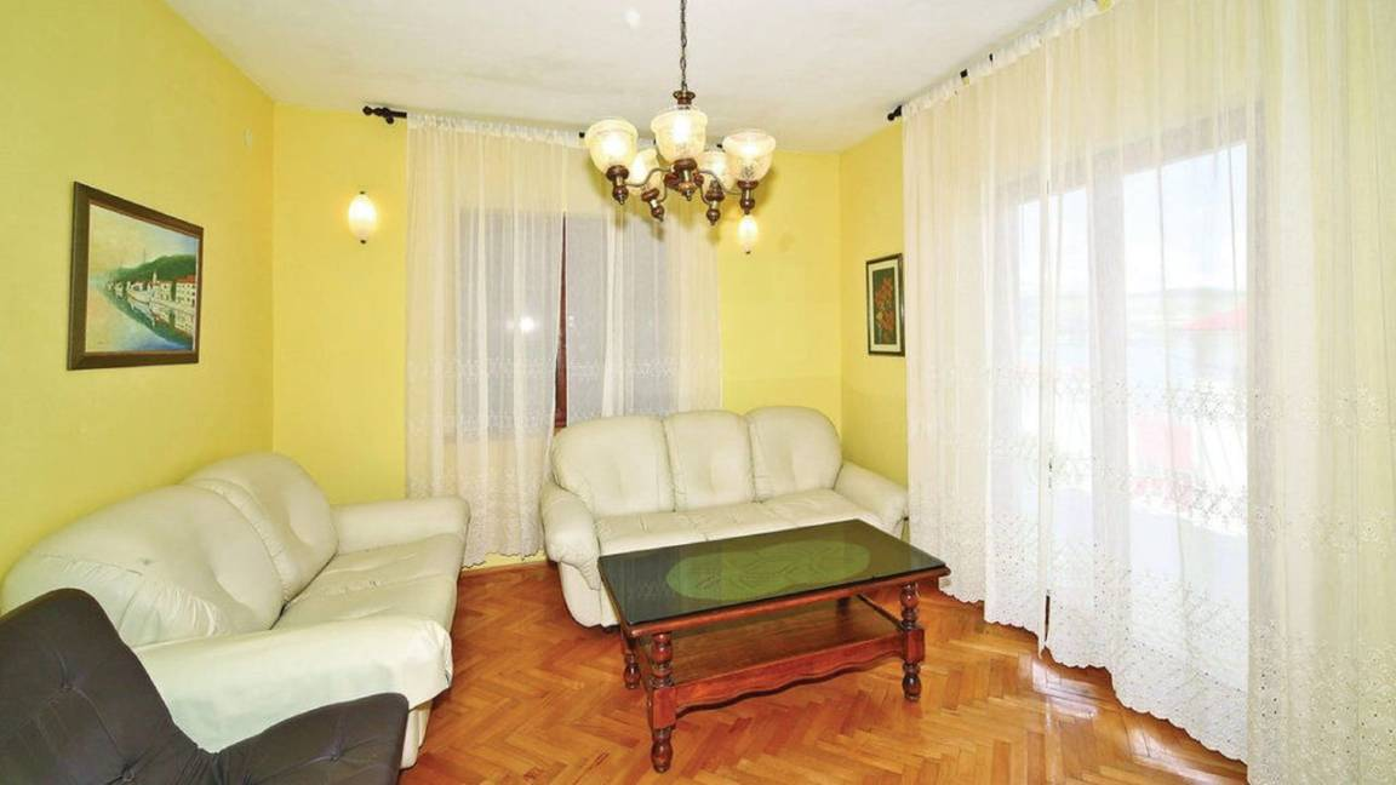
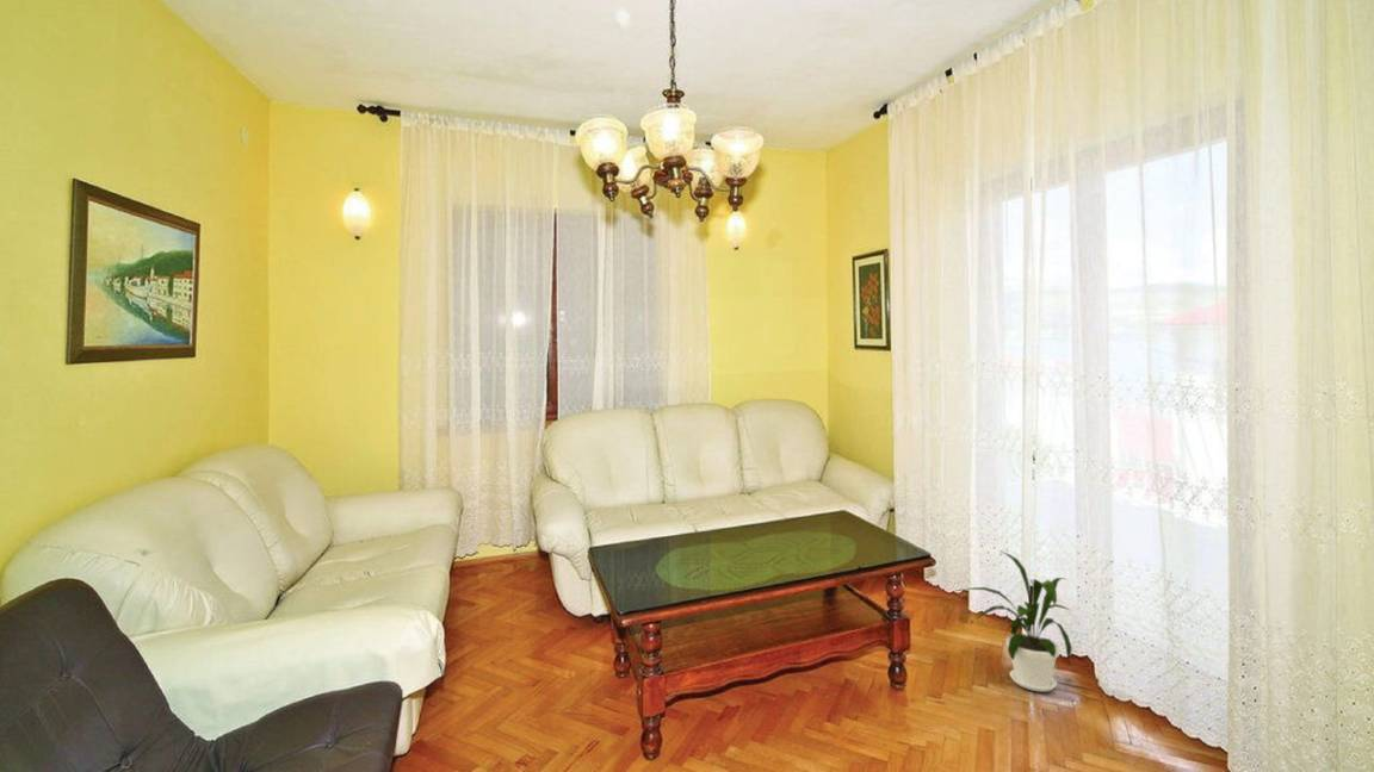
+ house plant (1027, 621)
